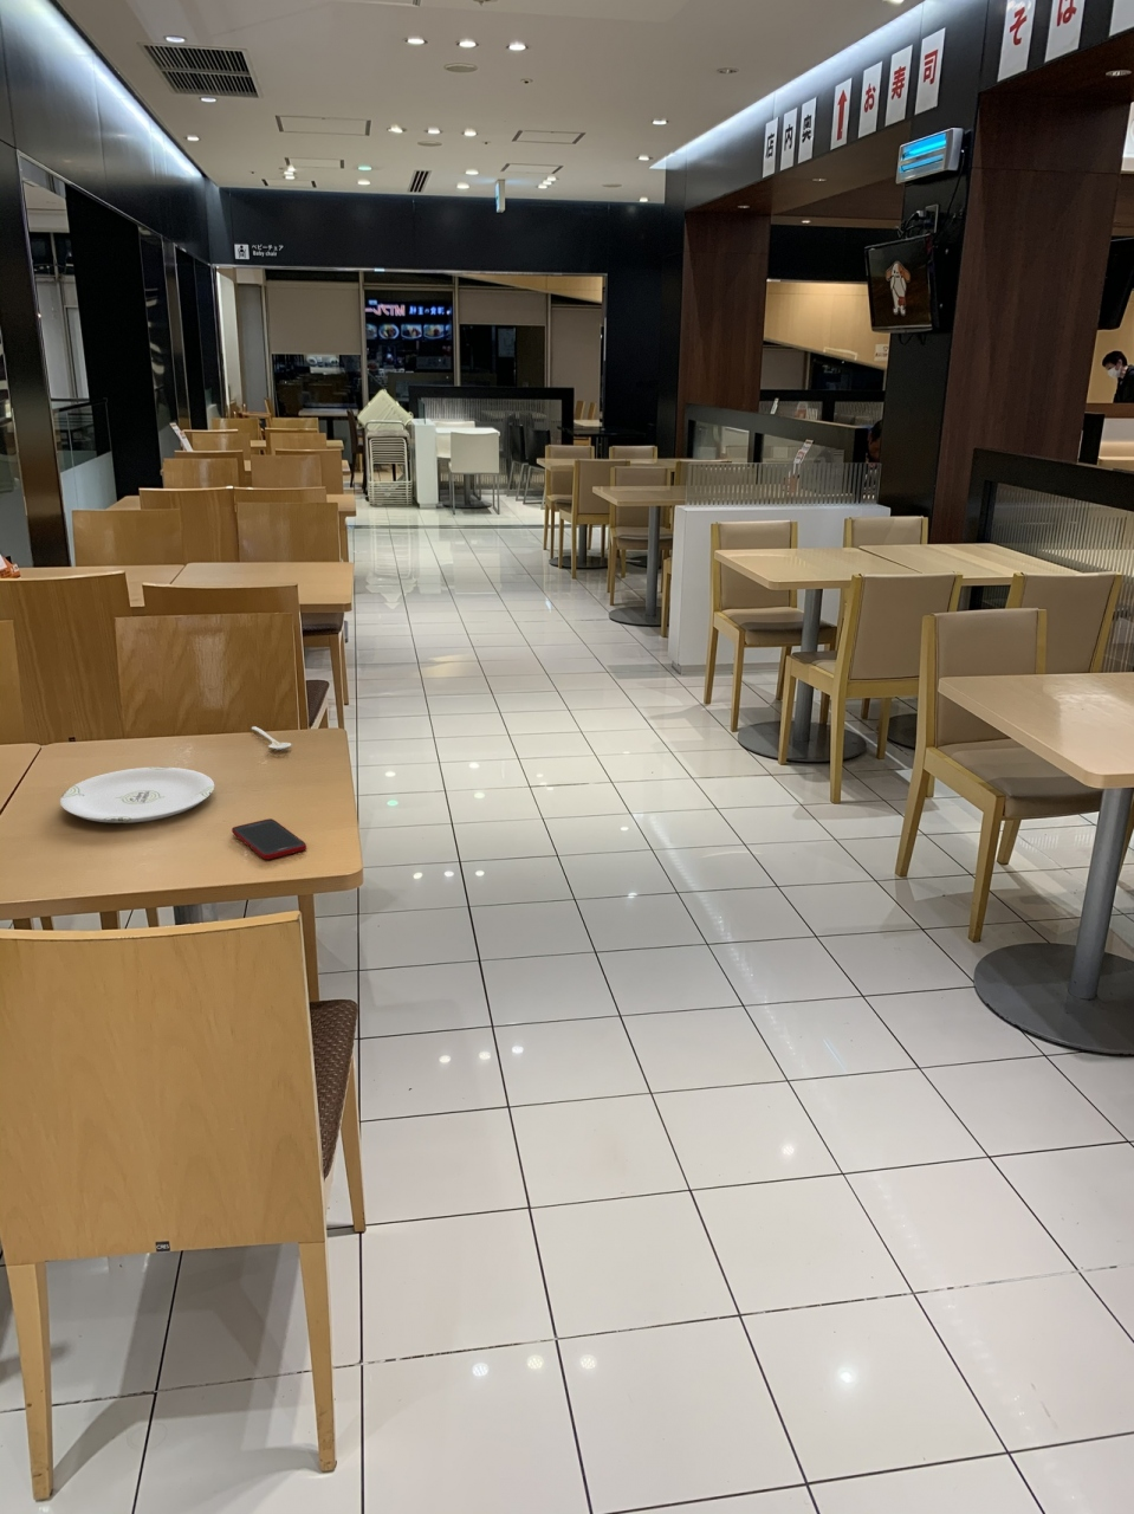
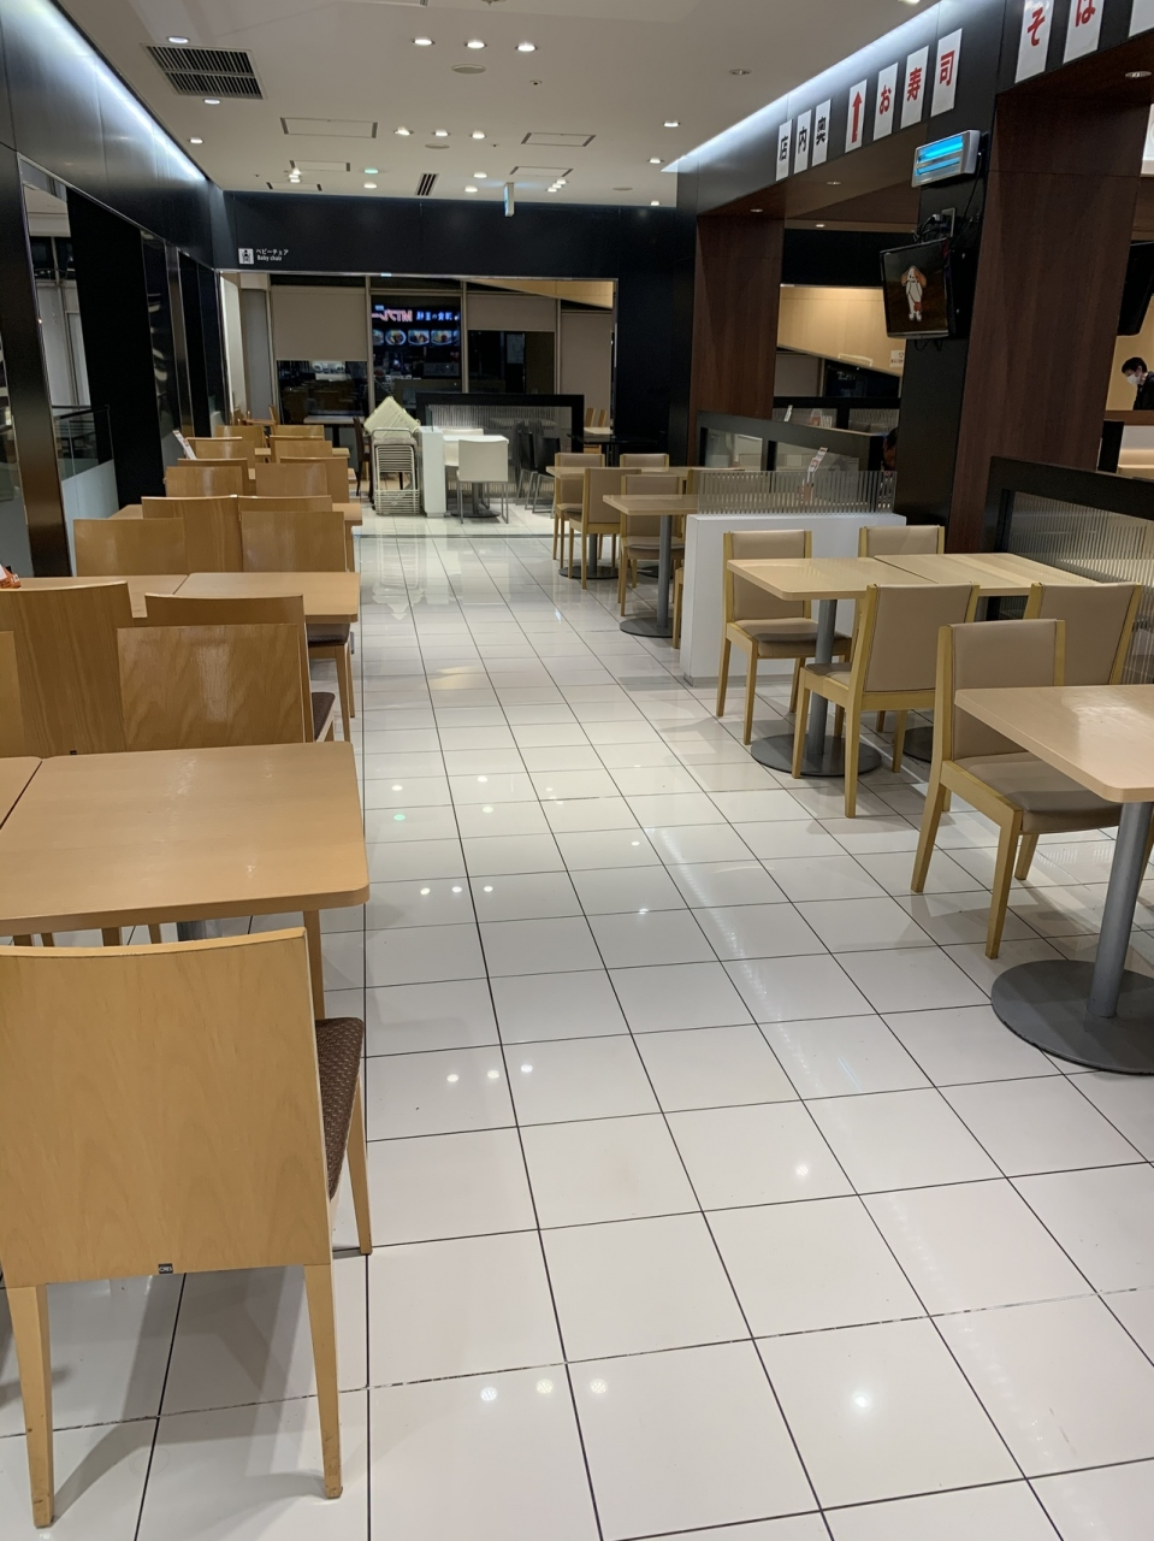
- stirrer (268, 737)
- plate (138, 796)
- cell phone (268, 839)
